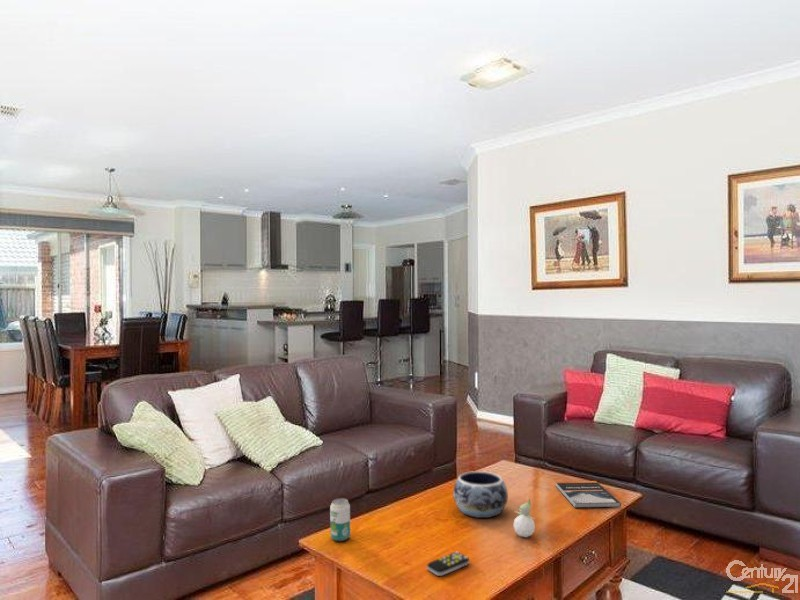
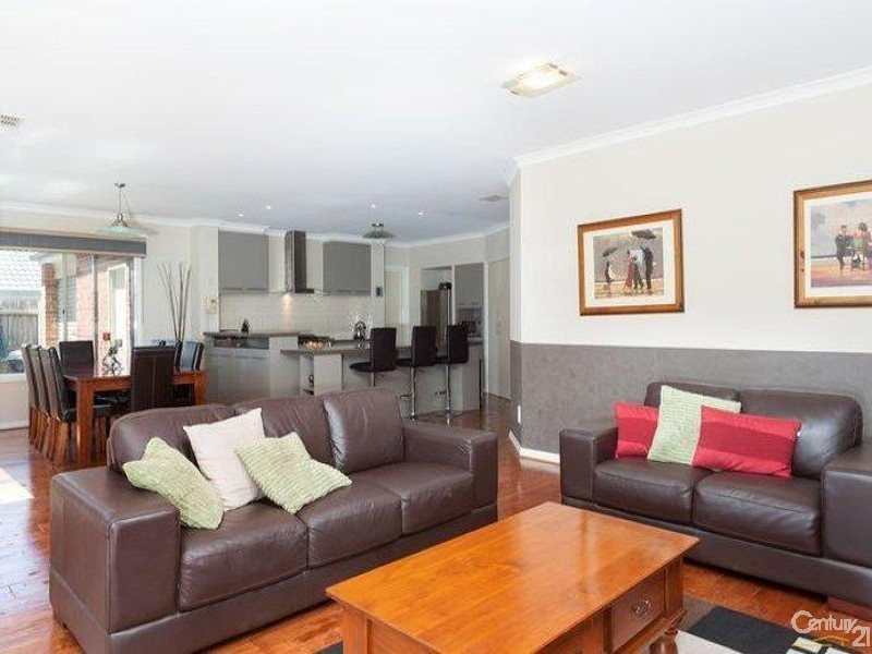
- decorative bowl (480, 493)
- beverage can (340, 519)
- remote control (448, 563)
- book (586, 493)
- flower (523, 518)
